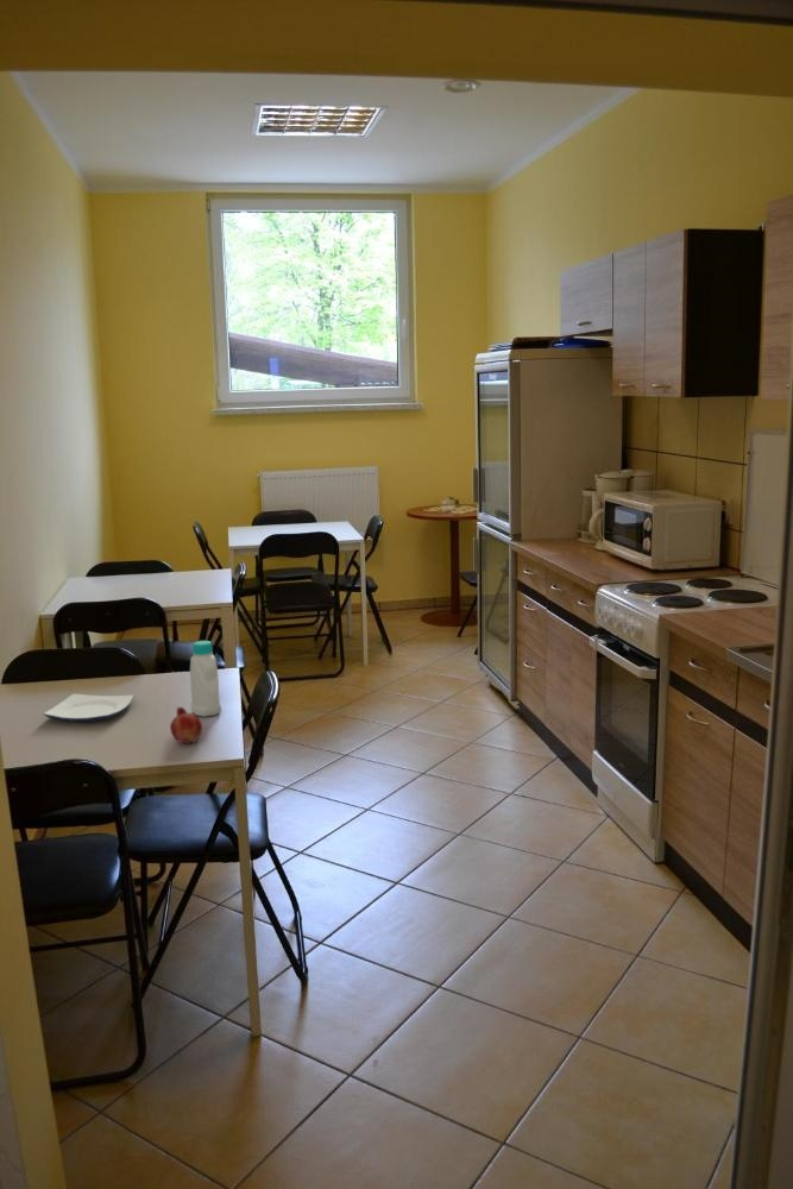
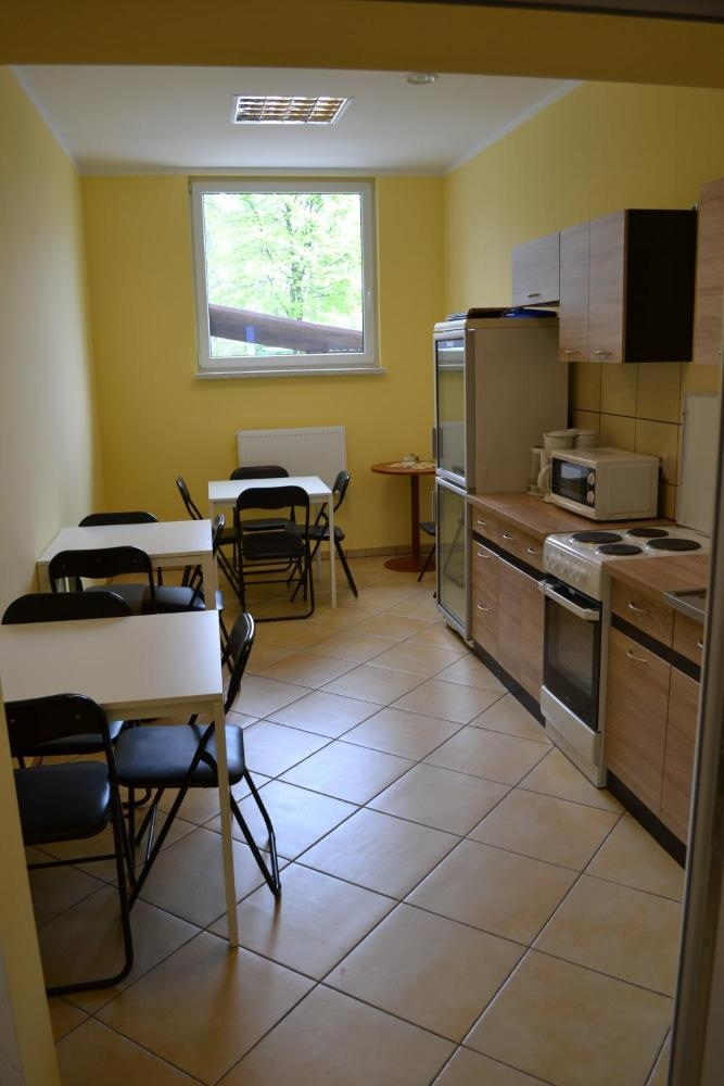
- bottle (203, 677)
- plate (90, 709)
- fruit (185, 725)
